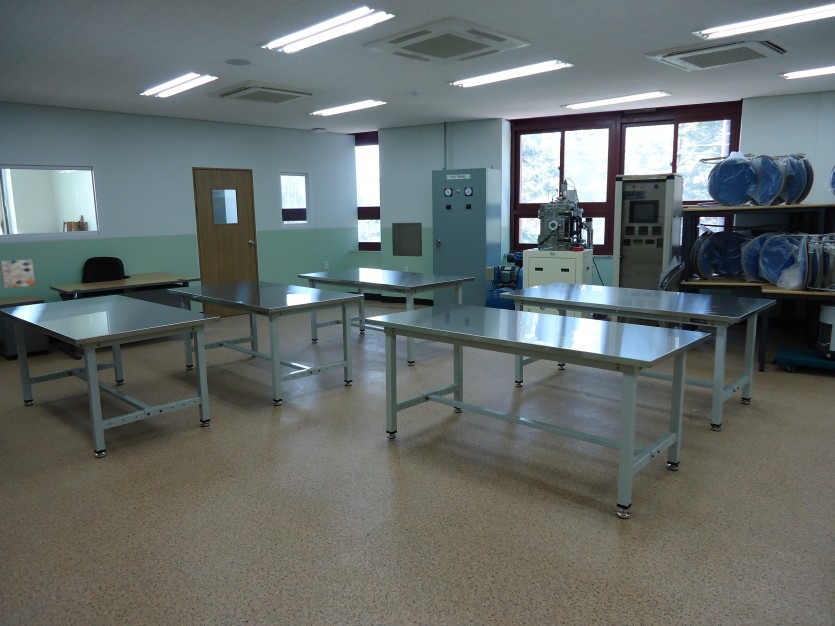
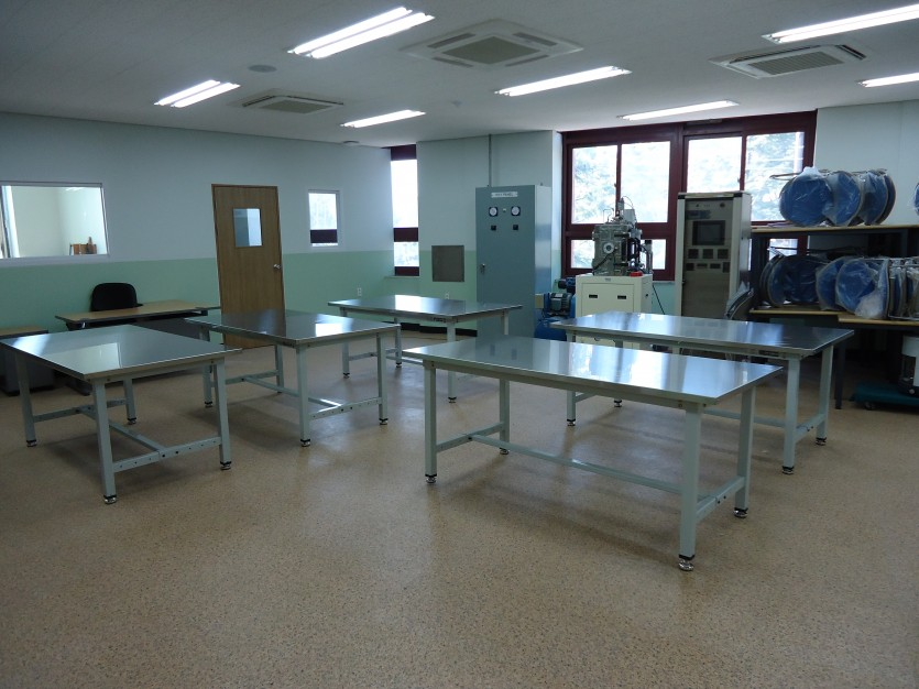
- wall art (17, 273)
